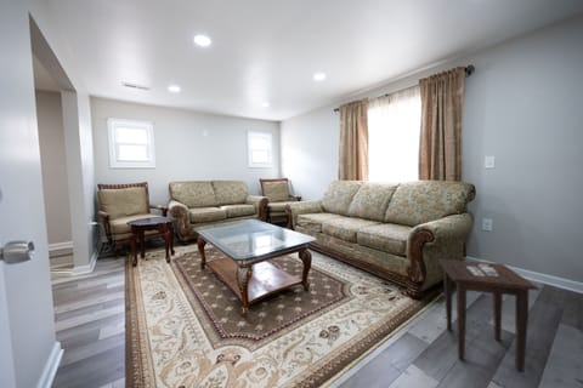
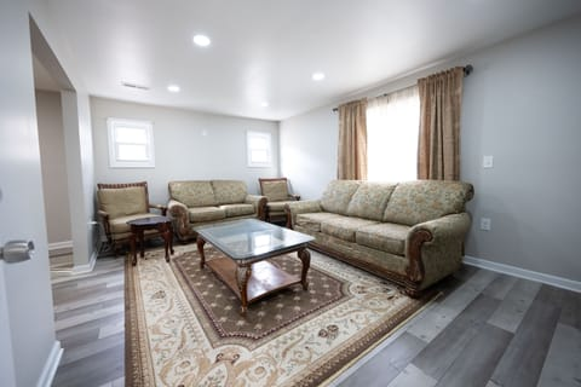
- side table (493, 308)
